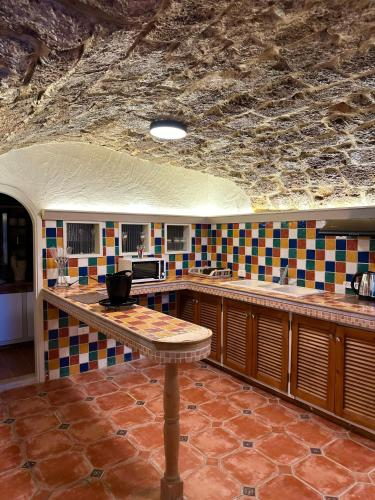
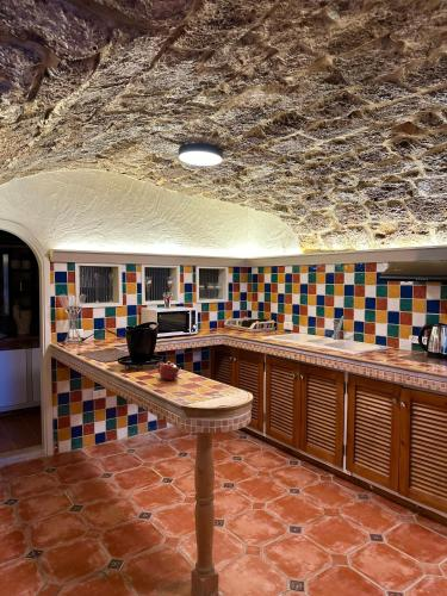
+ teapot (168, 370)
